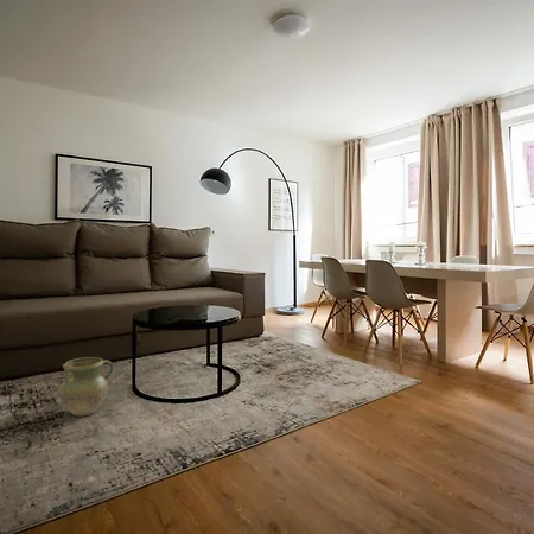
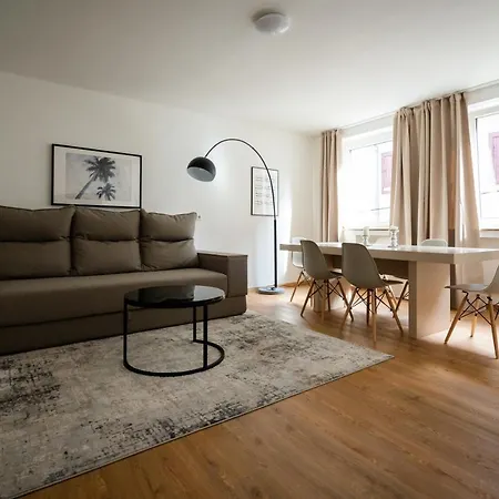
- ceramic jug (87, 386)
